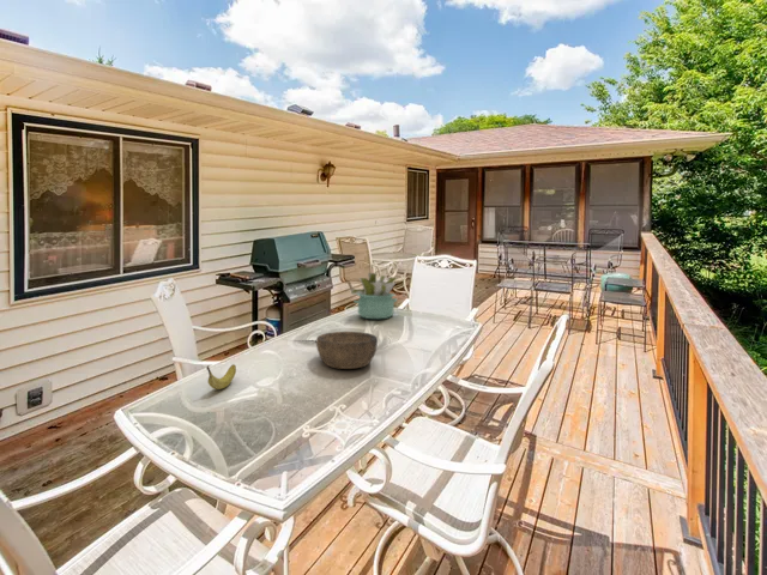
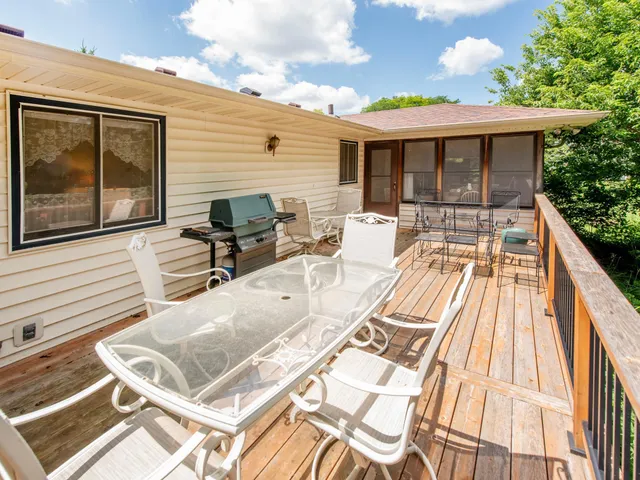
- bowl (346, 350)
- fruit (224, 375)
- decorative plant (373, 295)
